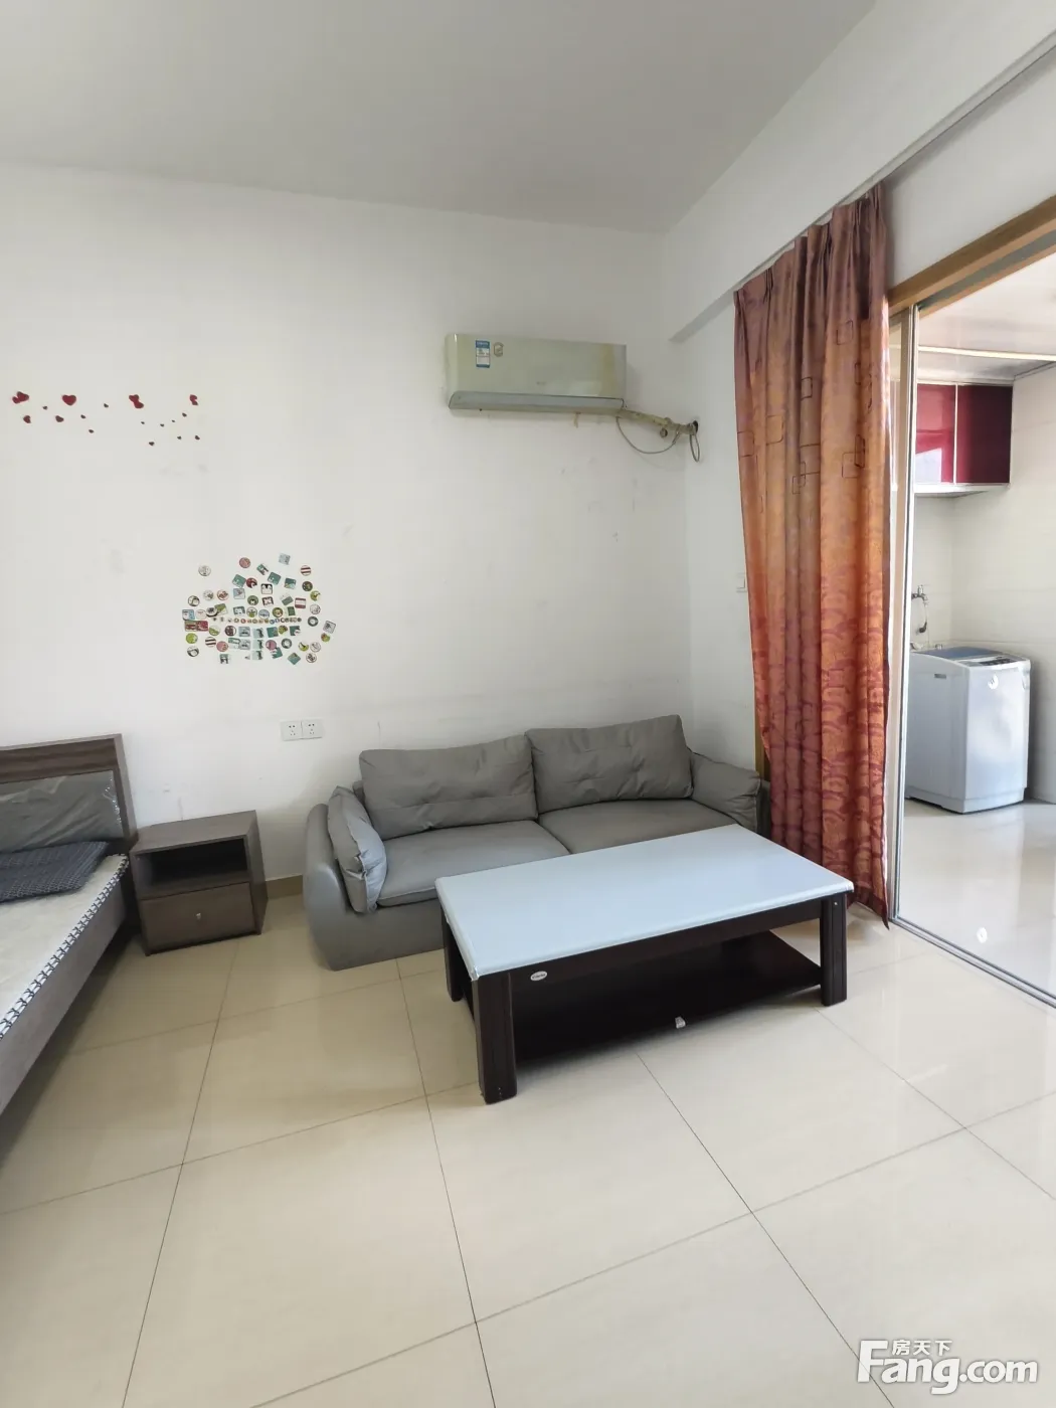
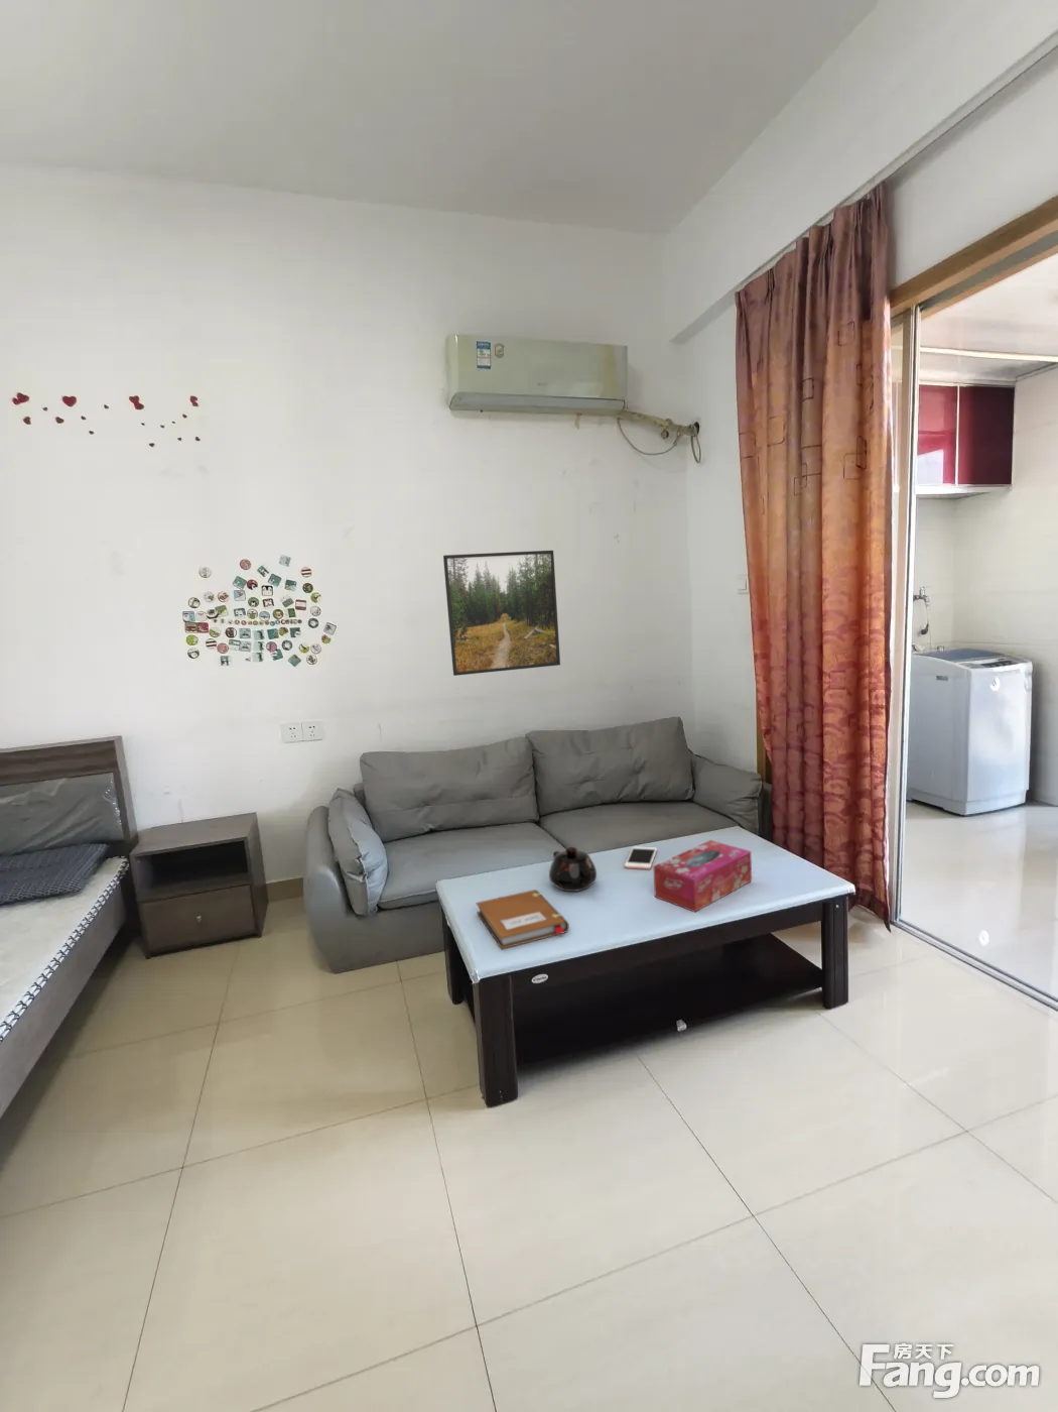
+ cell phone (641, 857)
+ teapot (573, 866)
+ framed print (503, 613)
+ tissue box (703, 874)
+ notebook (522, 917)
